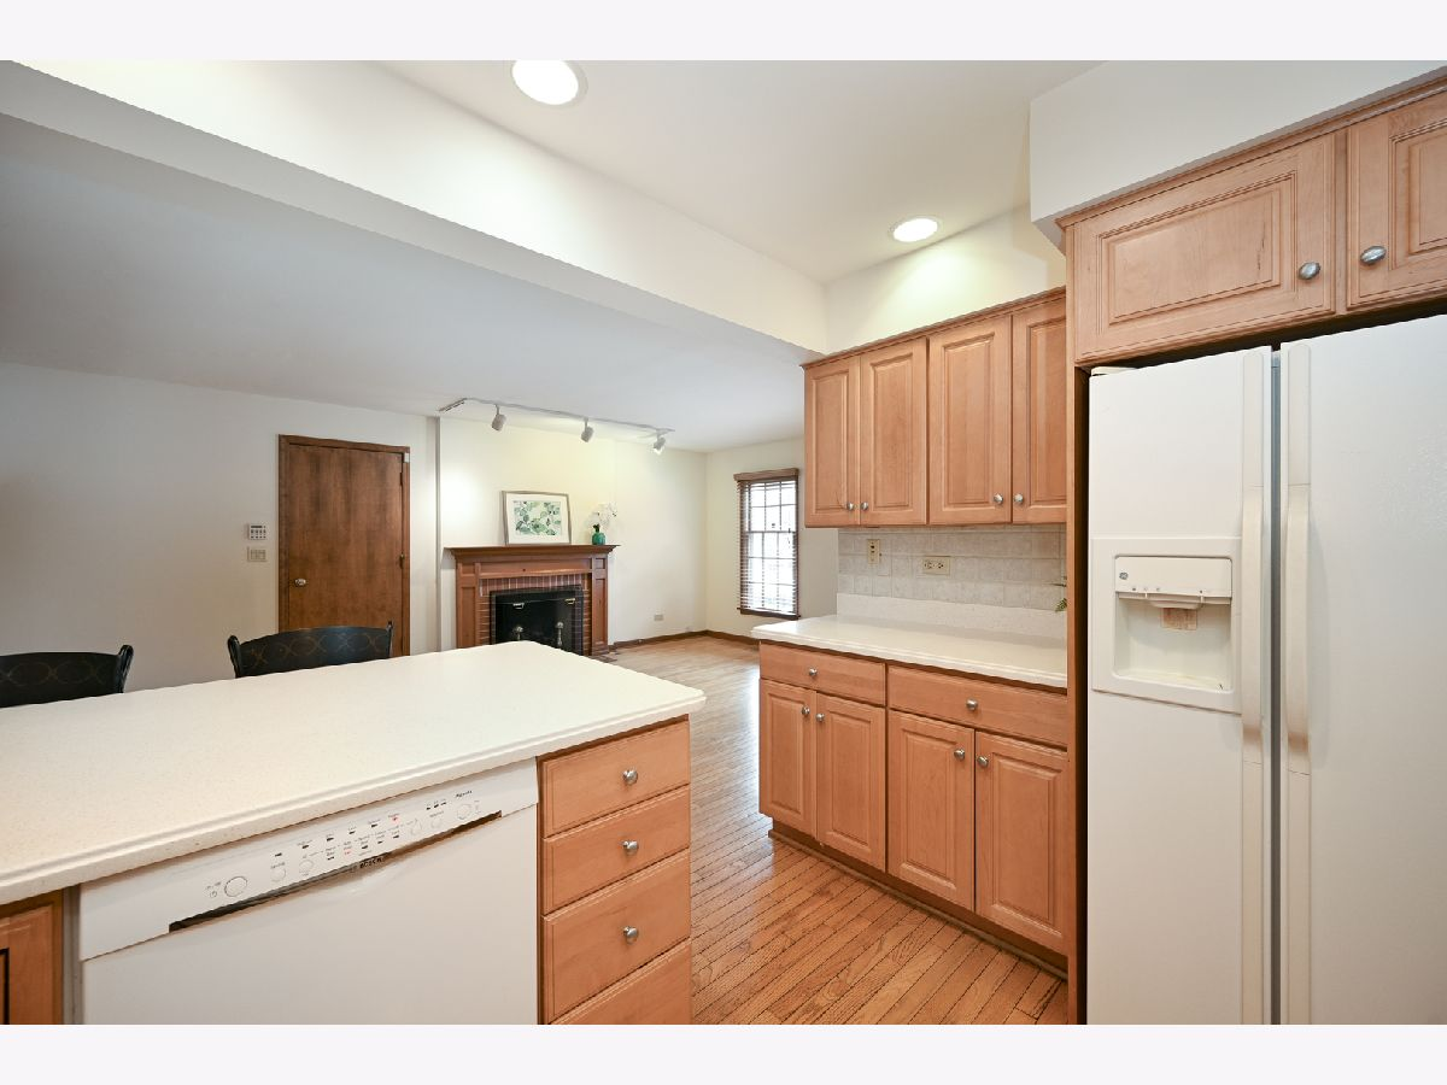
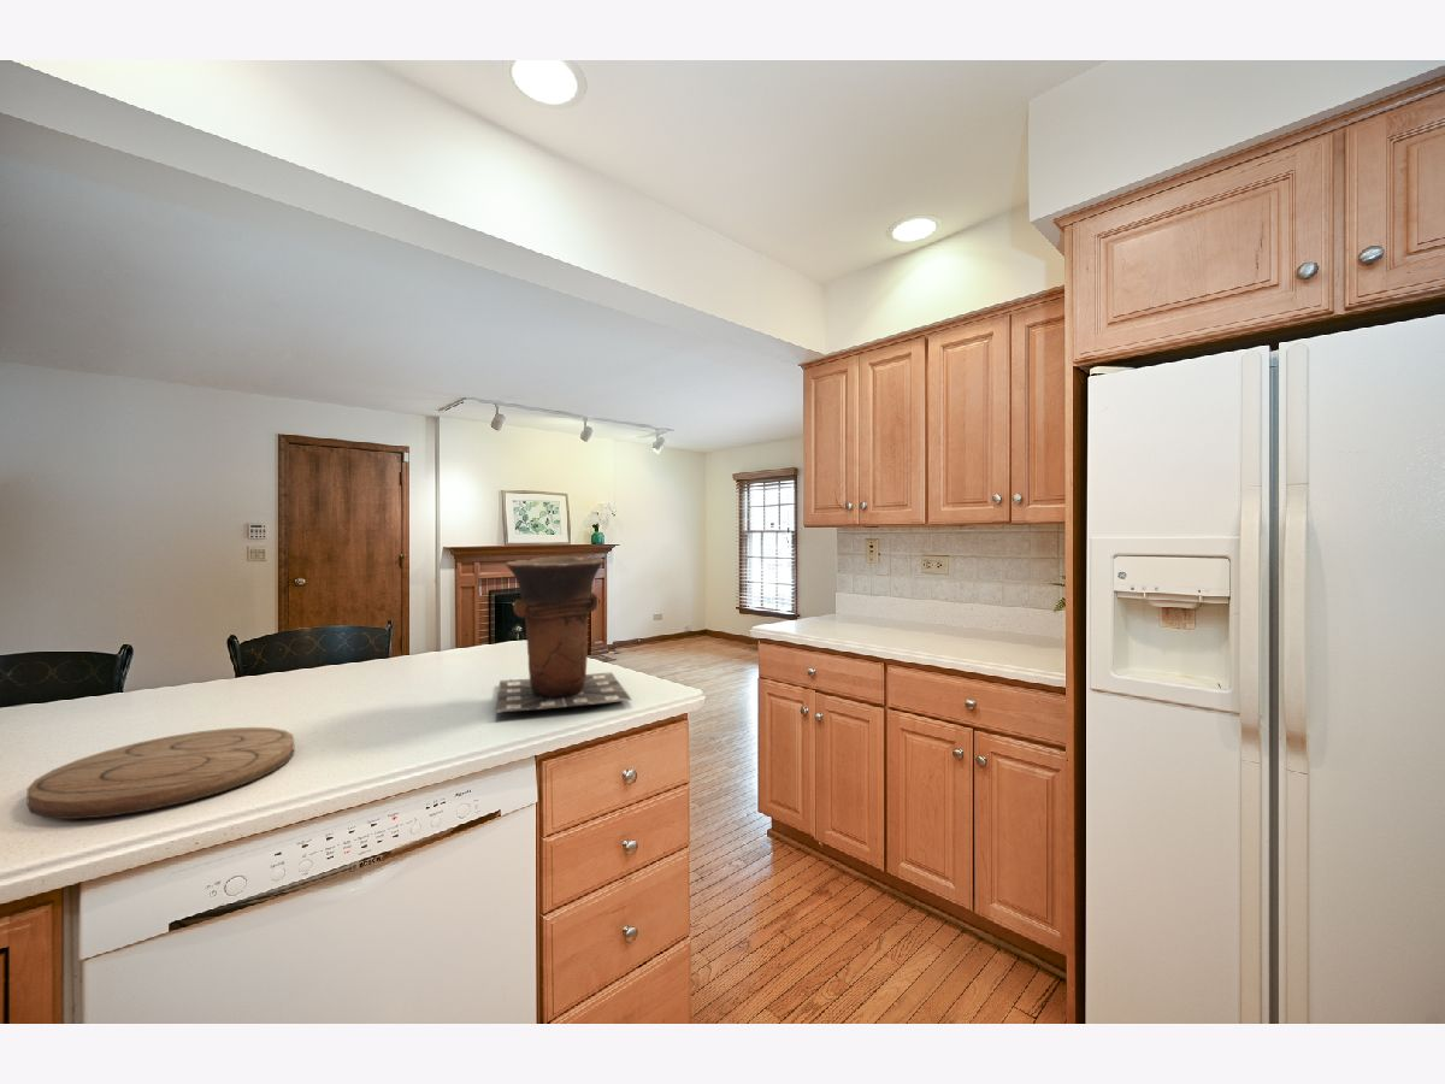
+ vase (561, 626)
+ cutting board (176, 765)
